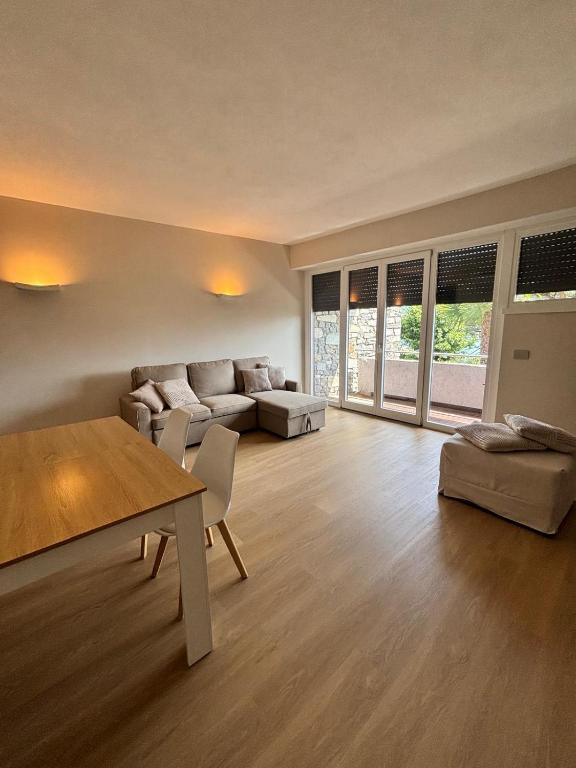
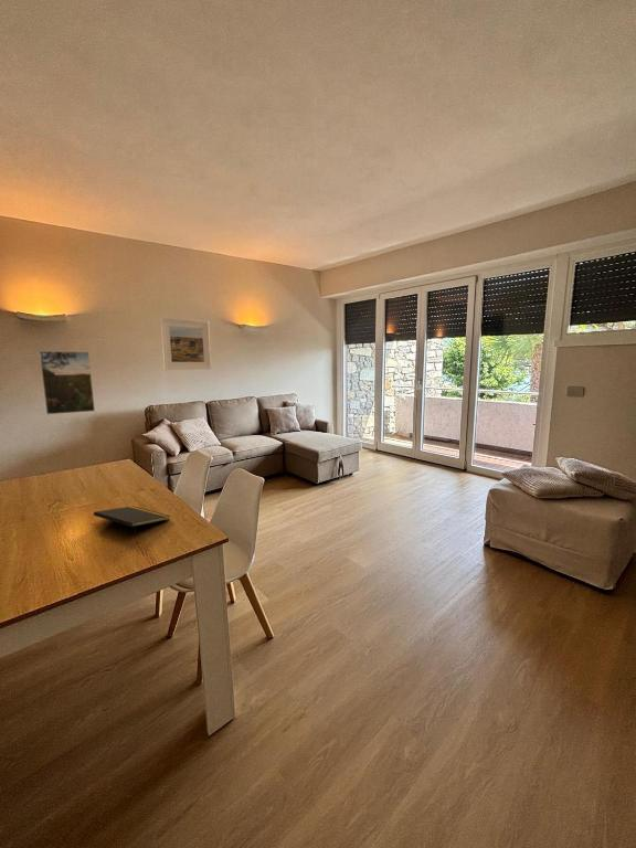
+ notepad (131, 516)
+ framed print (187, 344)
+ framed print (67, 382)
